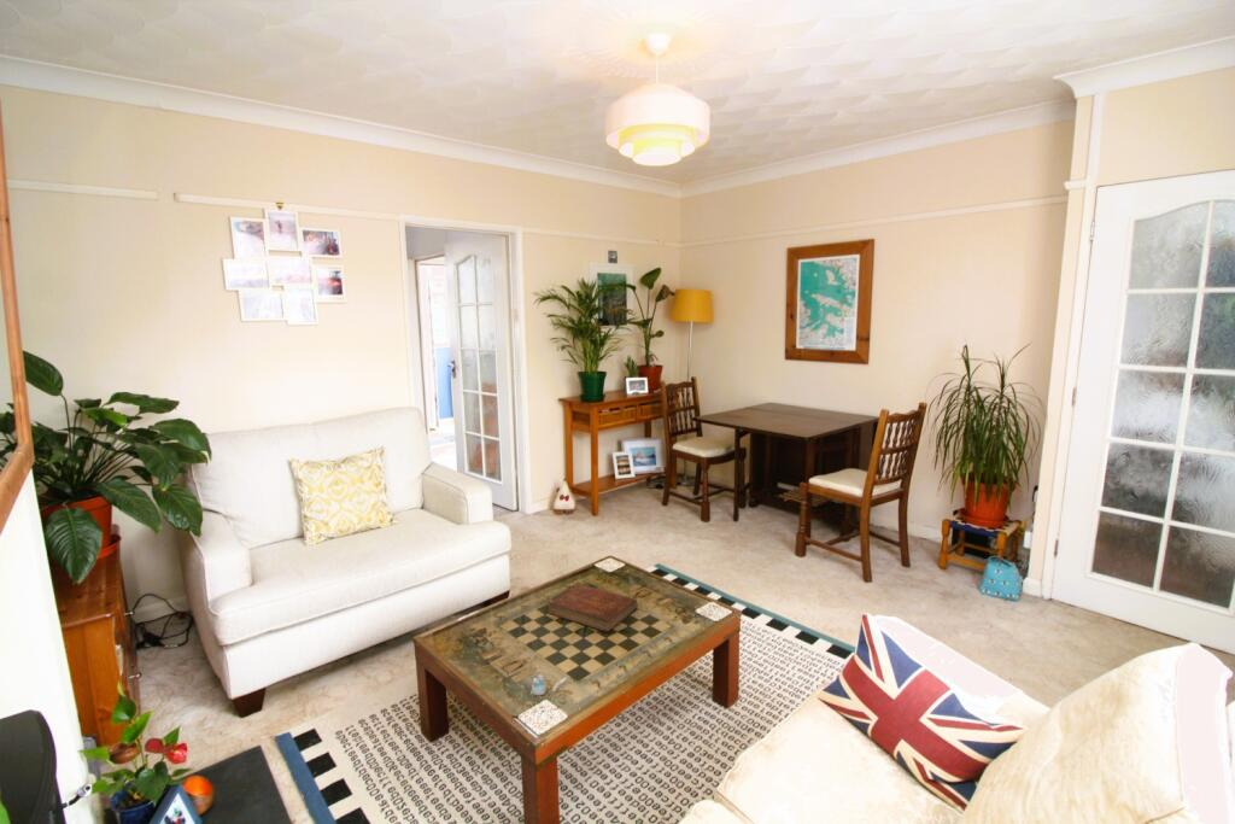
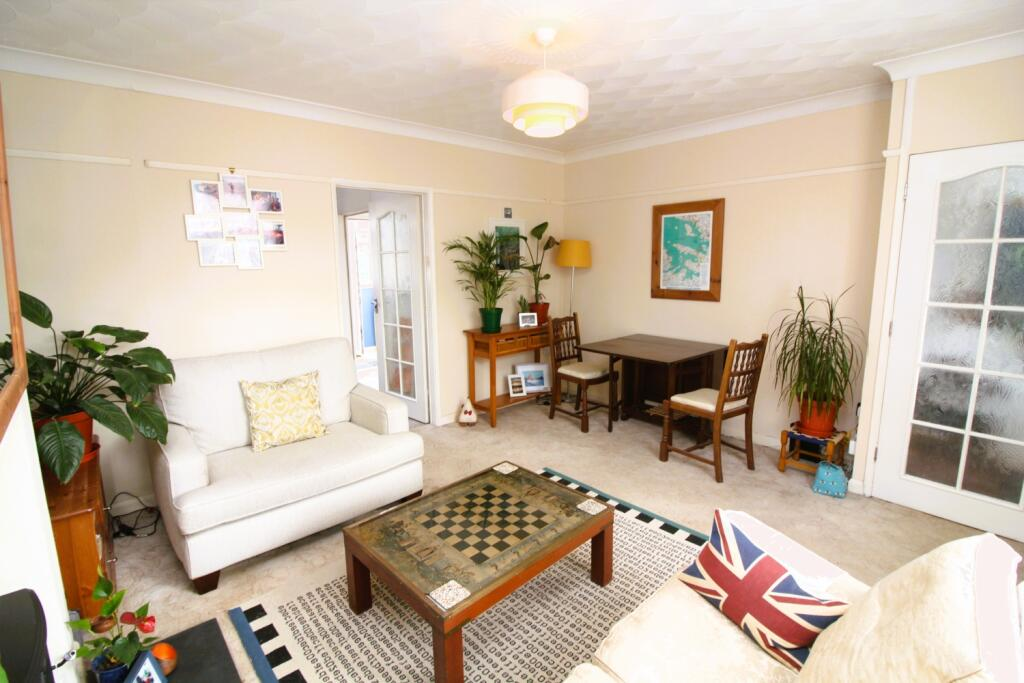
- cup (543, 679)
- bible (592, 604)
